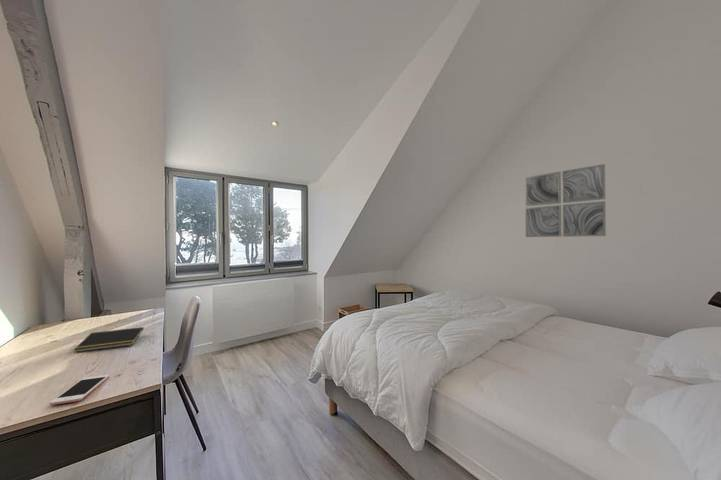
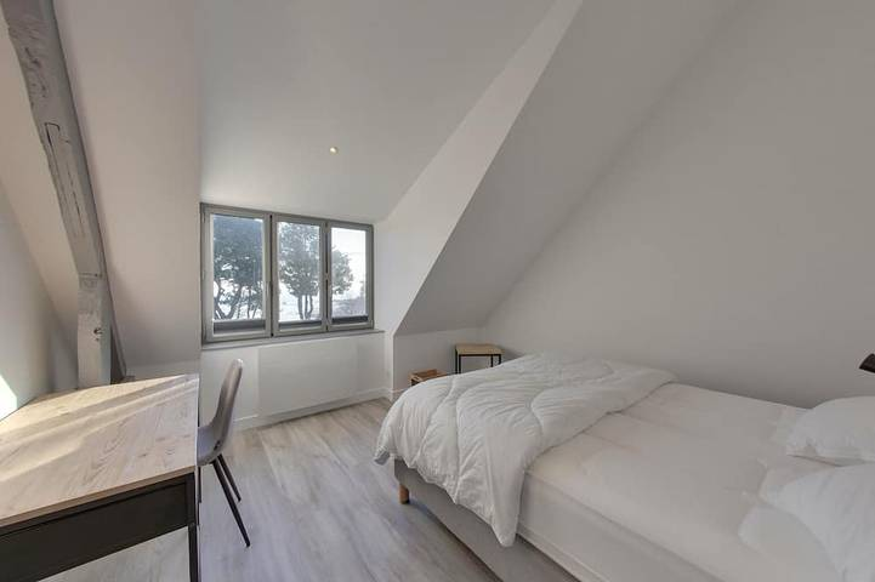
- notepad (111, 338)
- cell phone (82, 388)
- wall art (560, 205)
